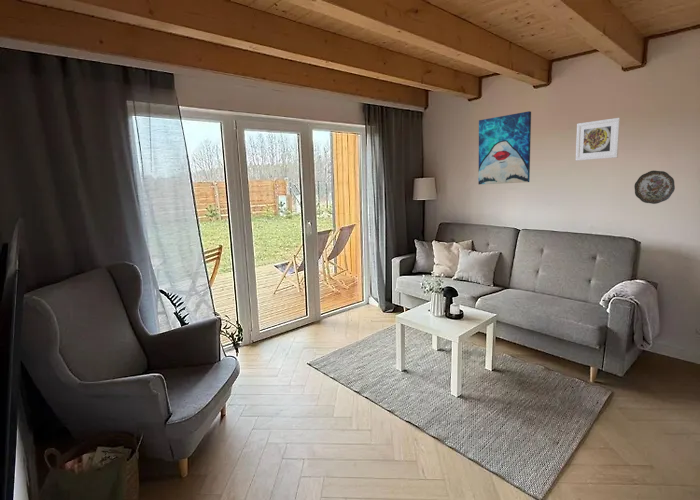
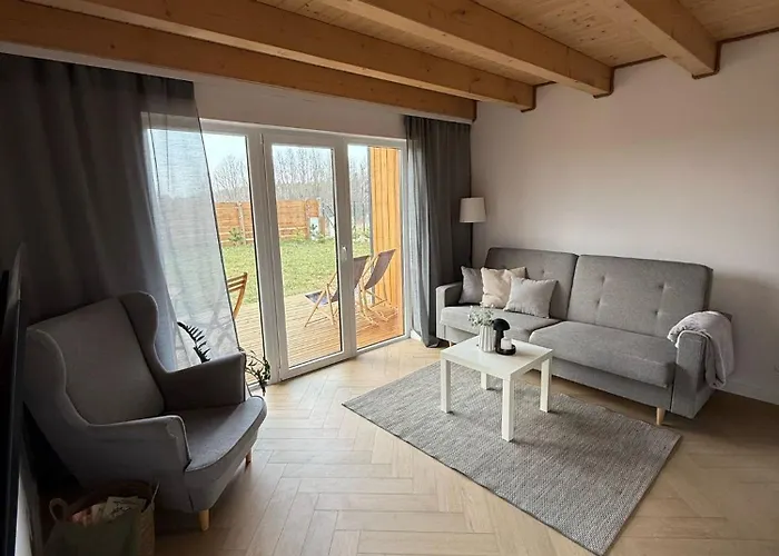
- wall art (503, 150)
- decorative plate (654, 187)
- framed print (596, 140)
